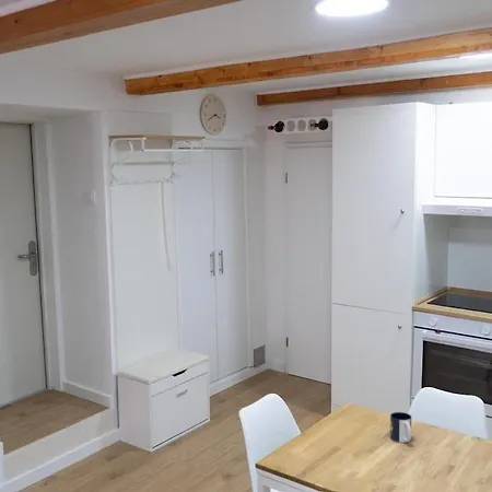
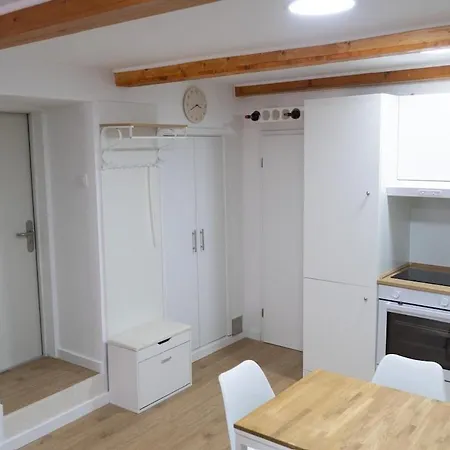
- mug (402, 429)
